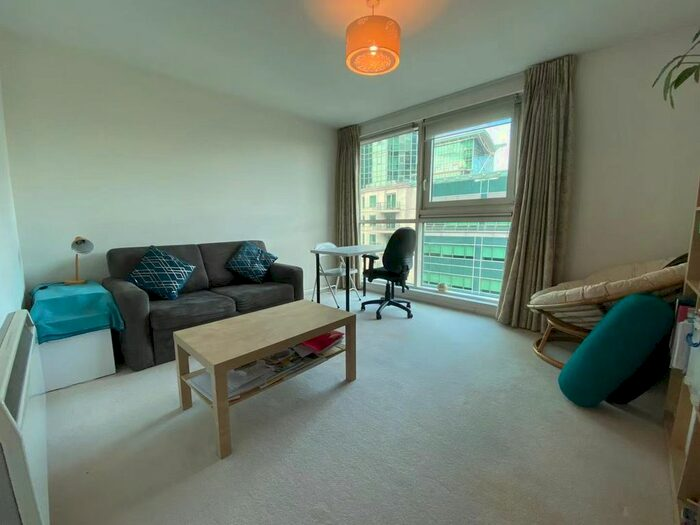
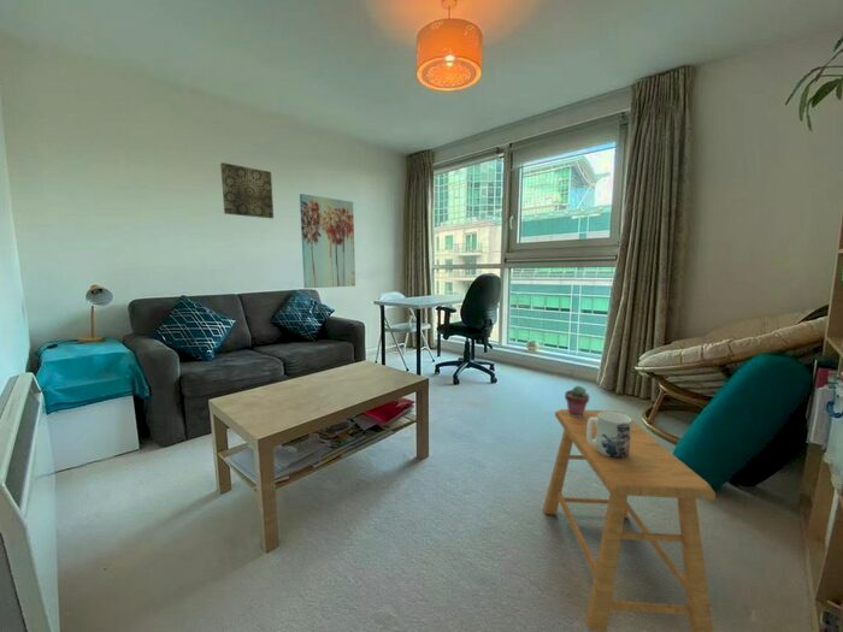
+ wall art (329, 243)
+ stool (614, 501)
+ wall art (248, 191)
+ mug (609, 433)
+ potted succulent (577, 400)
